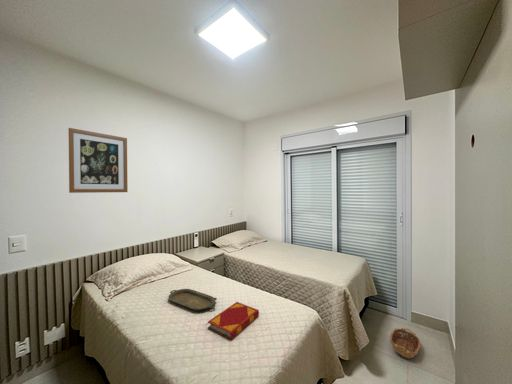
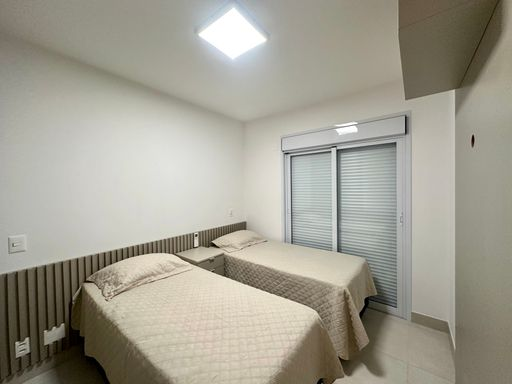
- serving tray (191, 299)
- wall art (100, 163)
- hardback book (234, 318)
- basket (405, 340)
